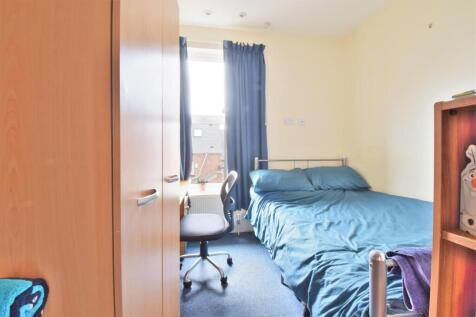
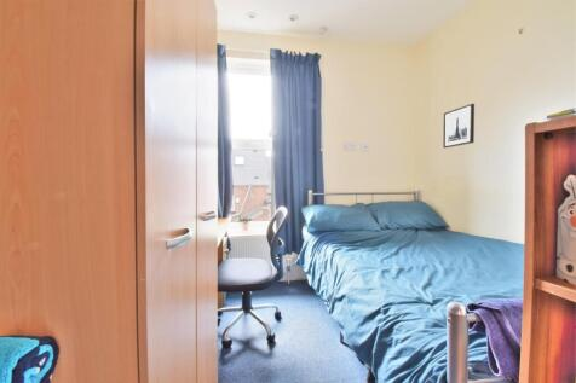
+ wall art (457, 127)
